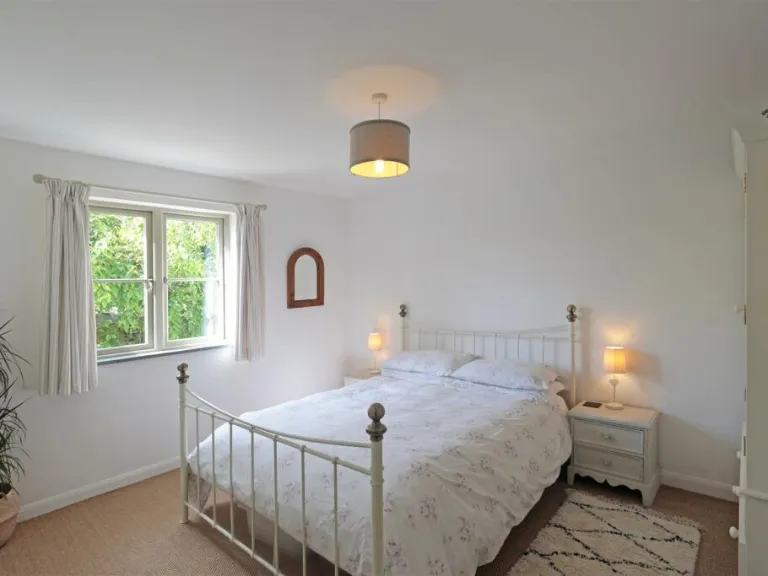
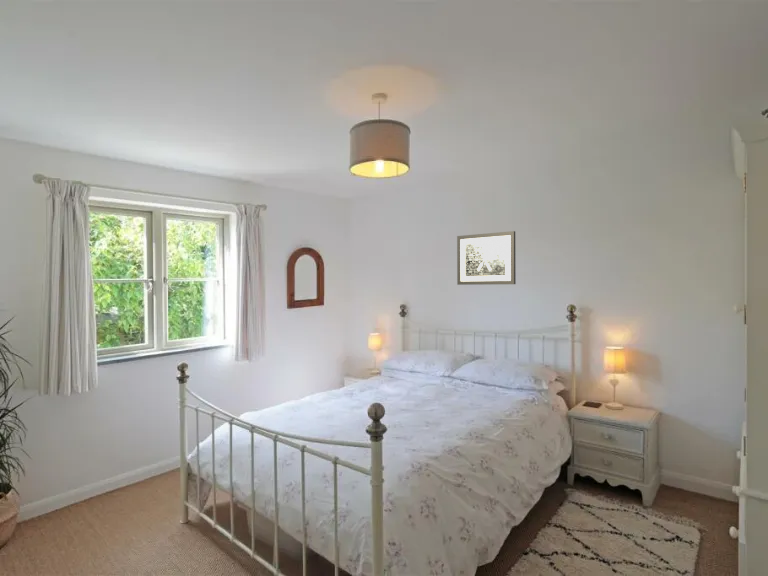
+ wall art (485, 259)
